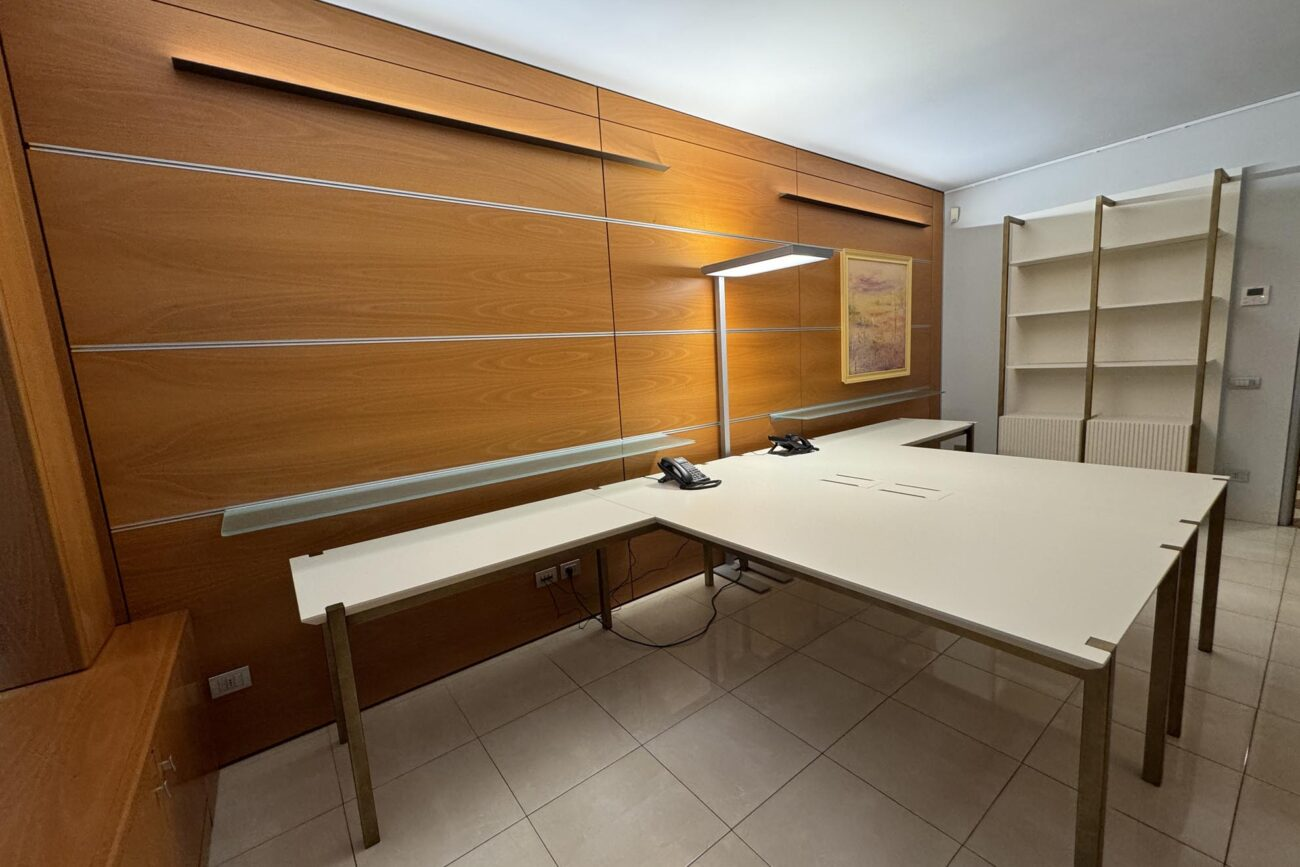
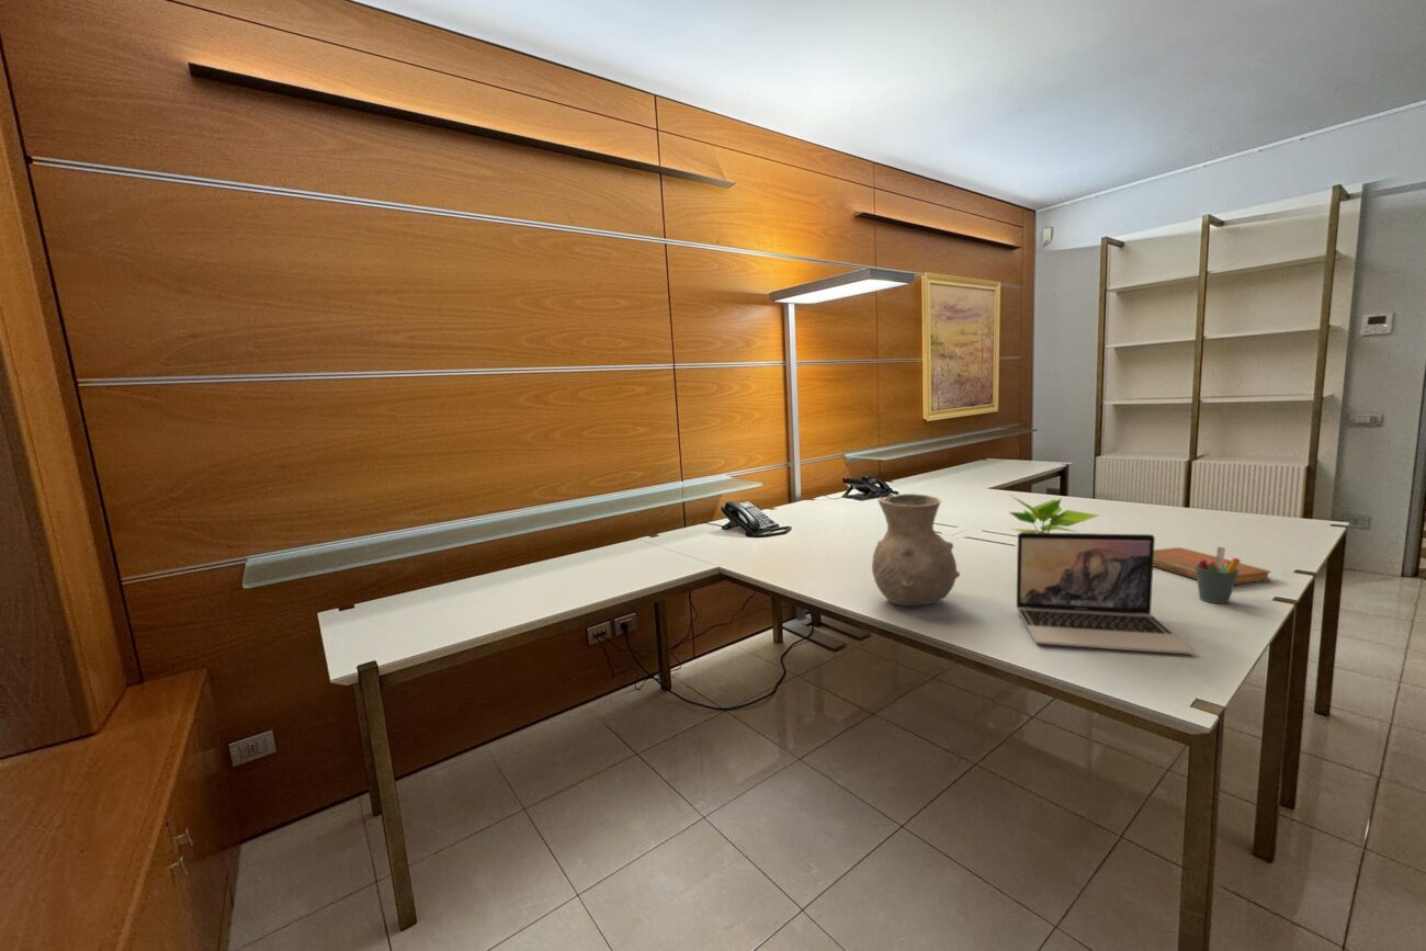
+ vase (914, 550)
+ potted plant (1049, 532)
+ laptop (1097, 588)
+ pen holder (1216, 575)
+ notebook (1196, 564)
